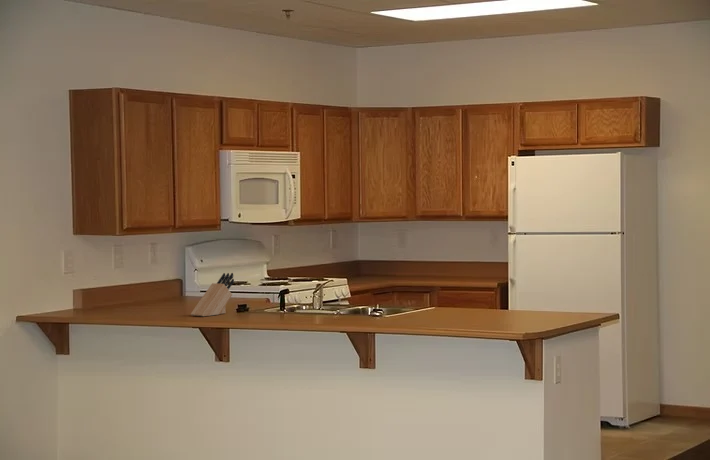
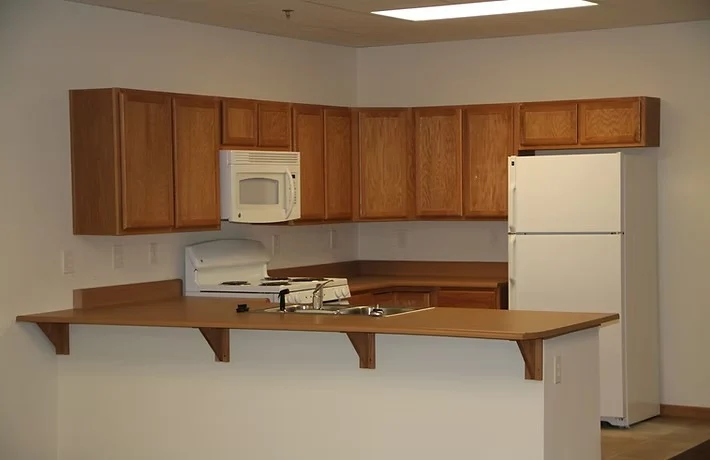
- knife block (214, 293)
